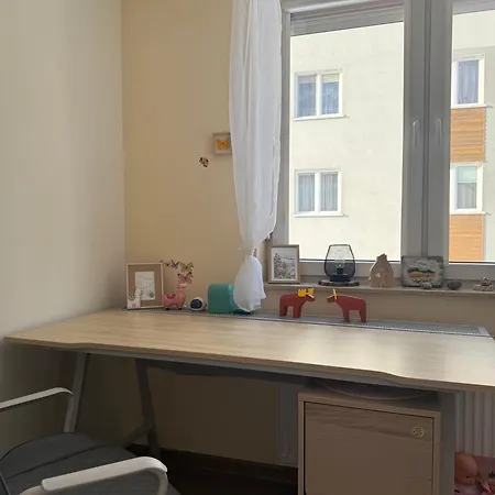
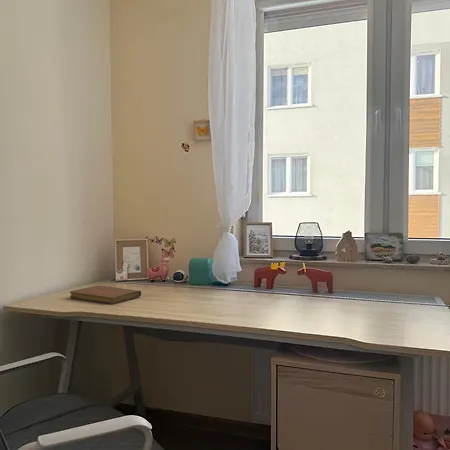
+ notebook (105, 293)
